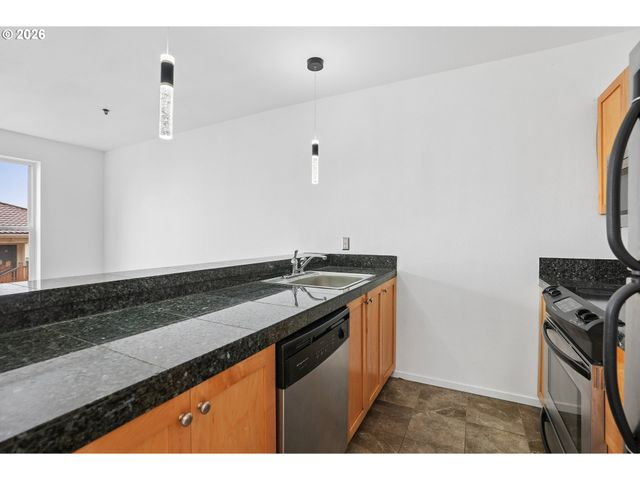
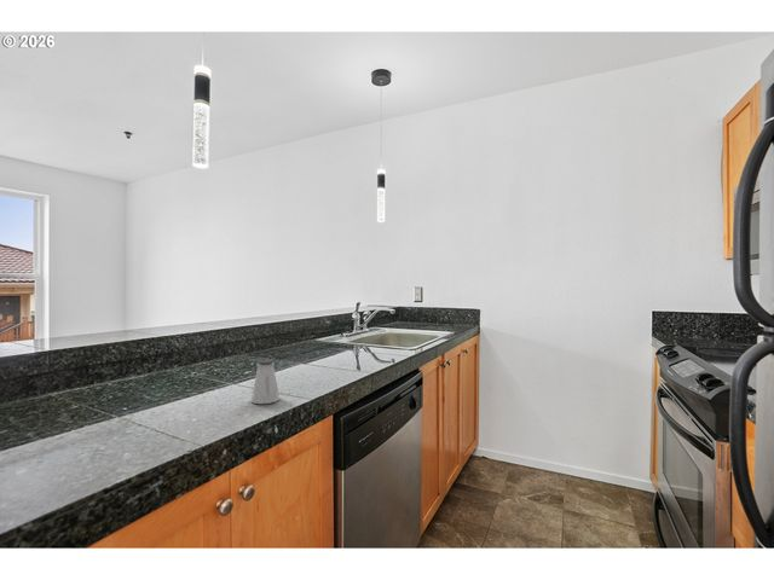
+ saltshaker (265, 379)
